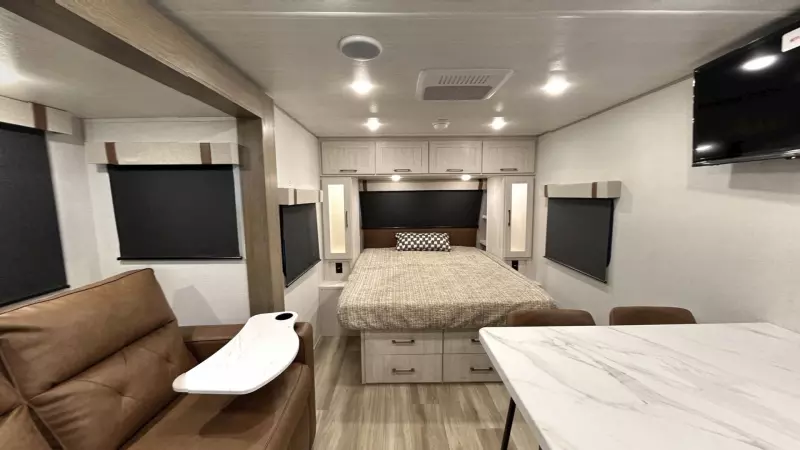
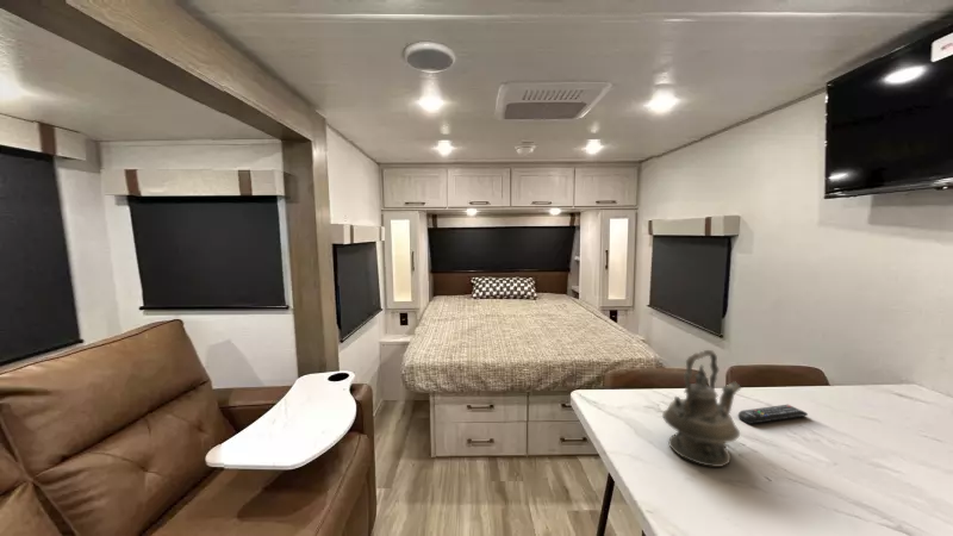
+ teapot (711, 397)
+ remote control (772, 413)
